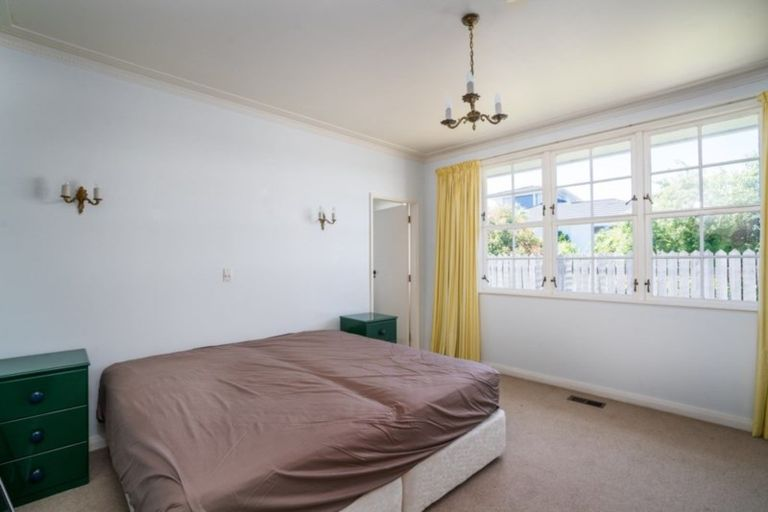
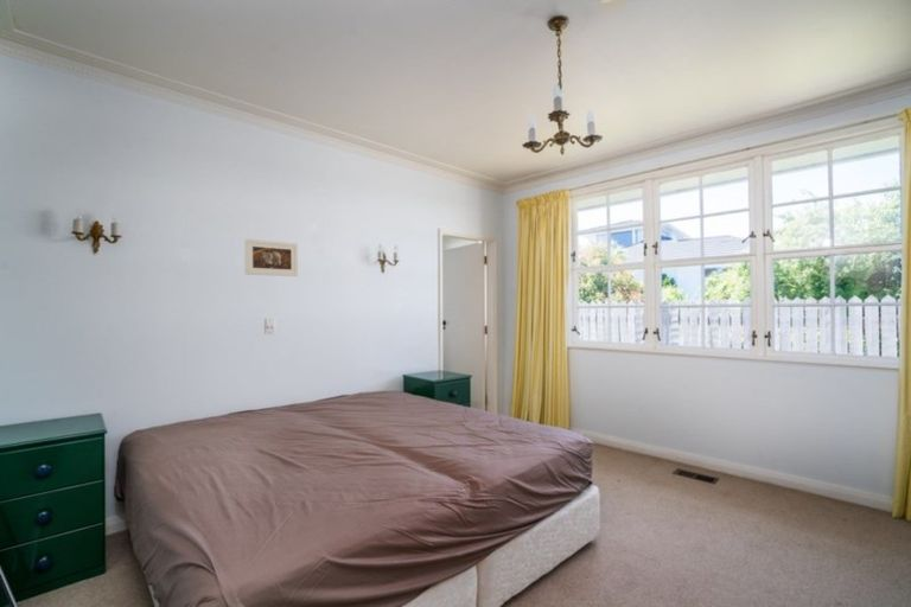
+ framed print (272, 258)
